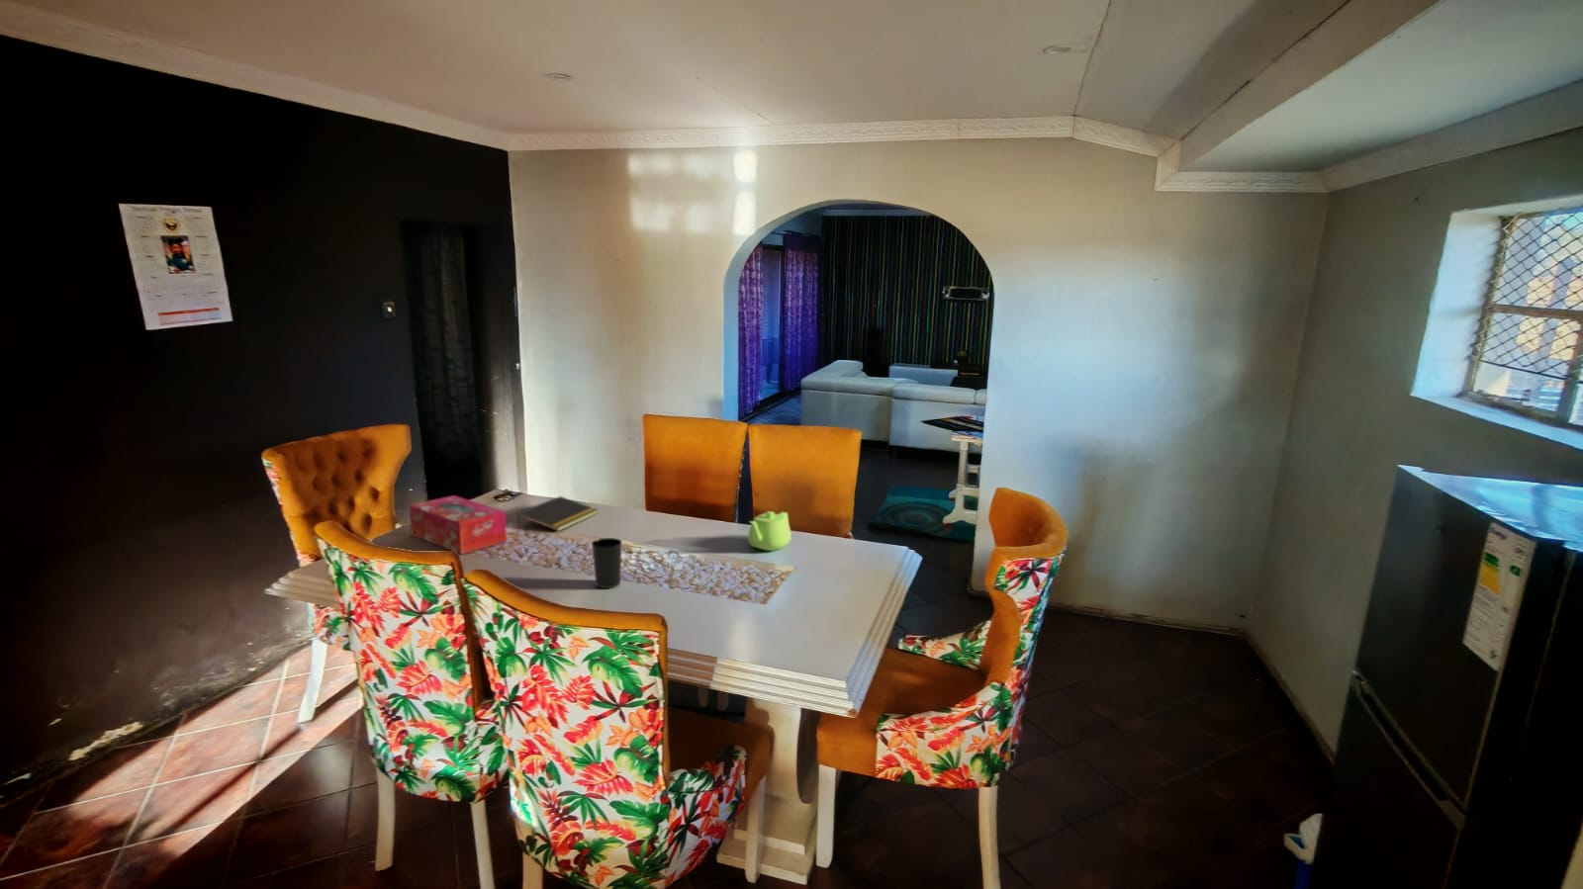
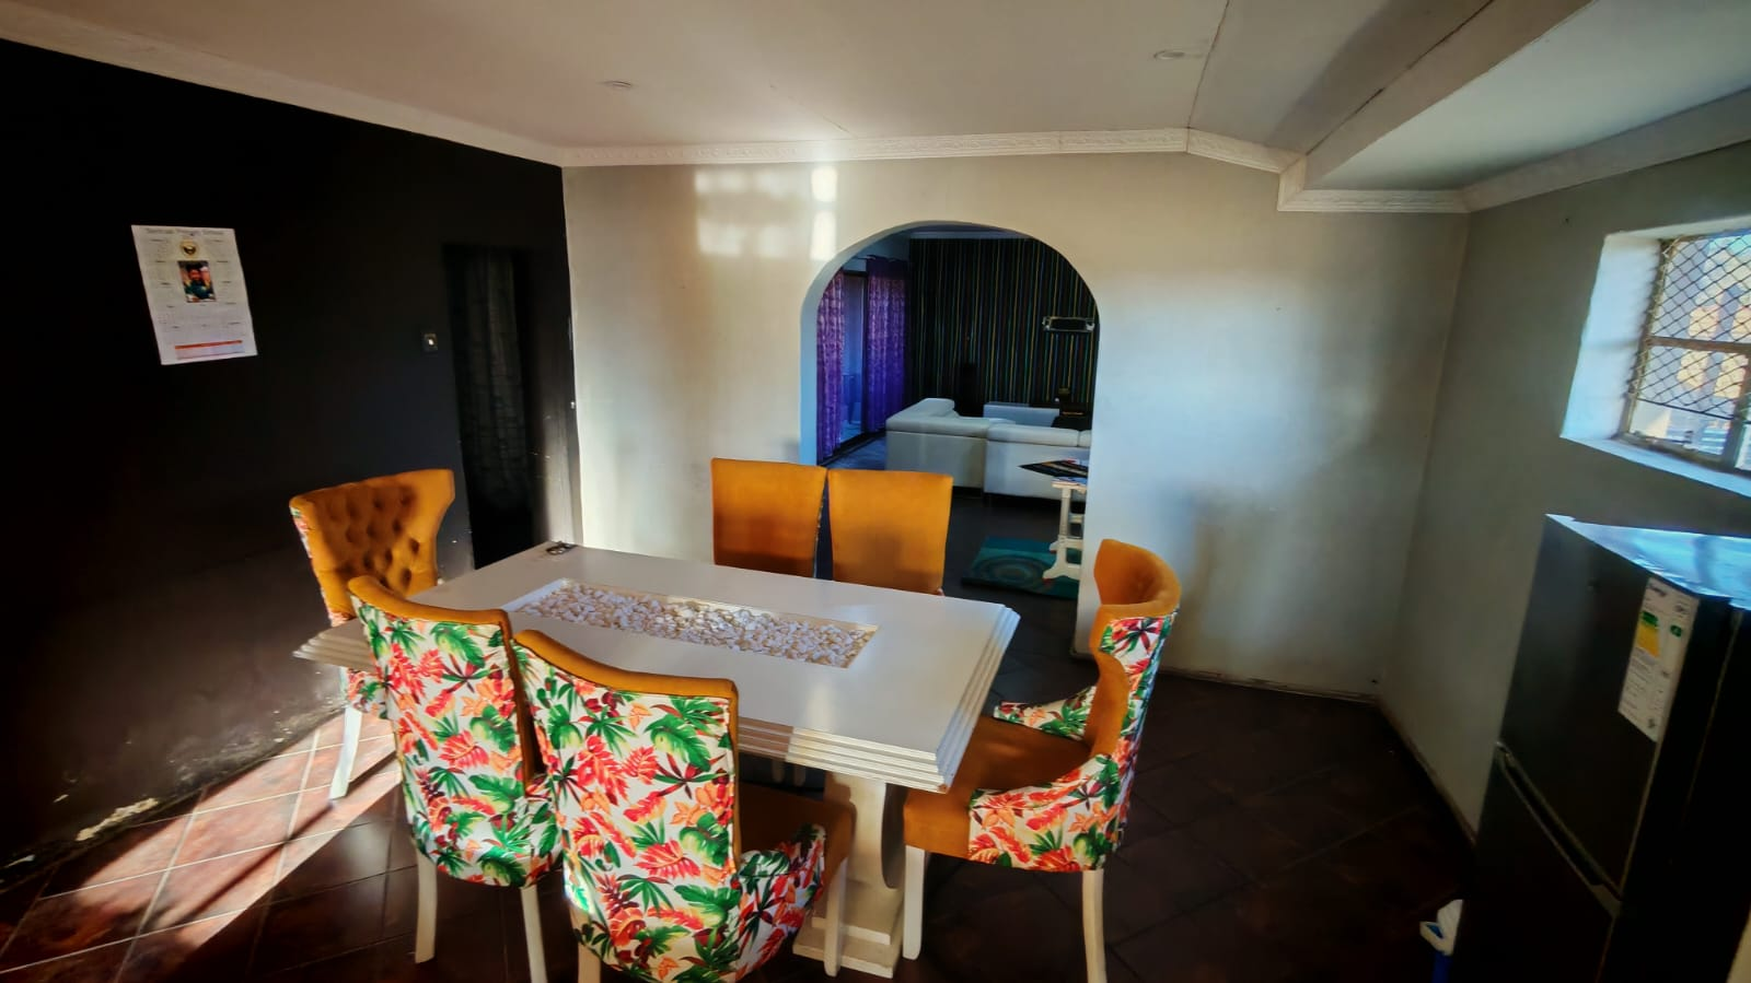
- notepad (559, 512)
- cup (607, 563)
- teapot (768, 529)
- tissue box (457, 523)
